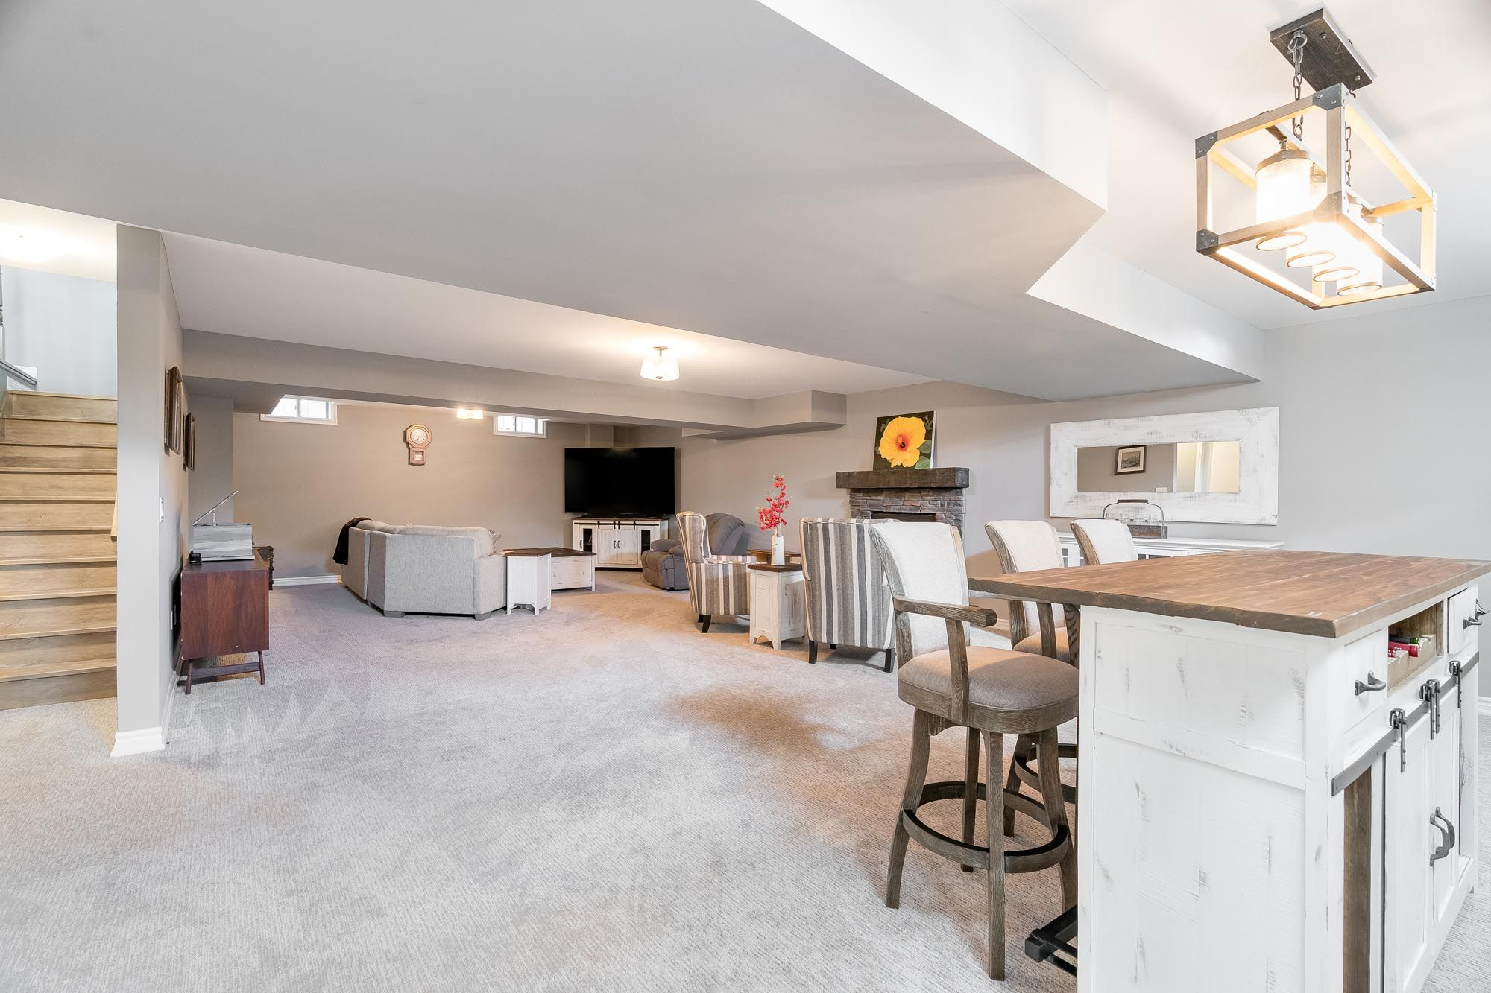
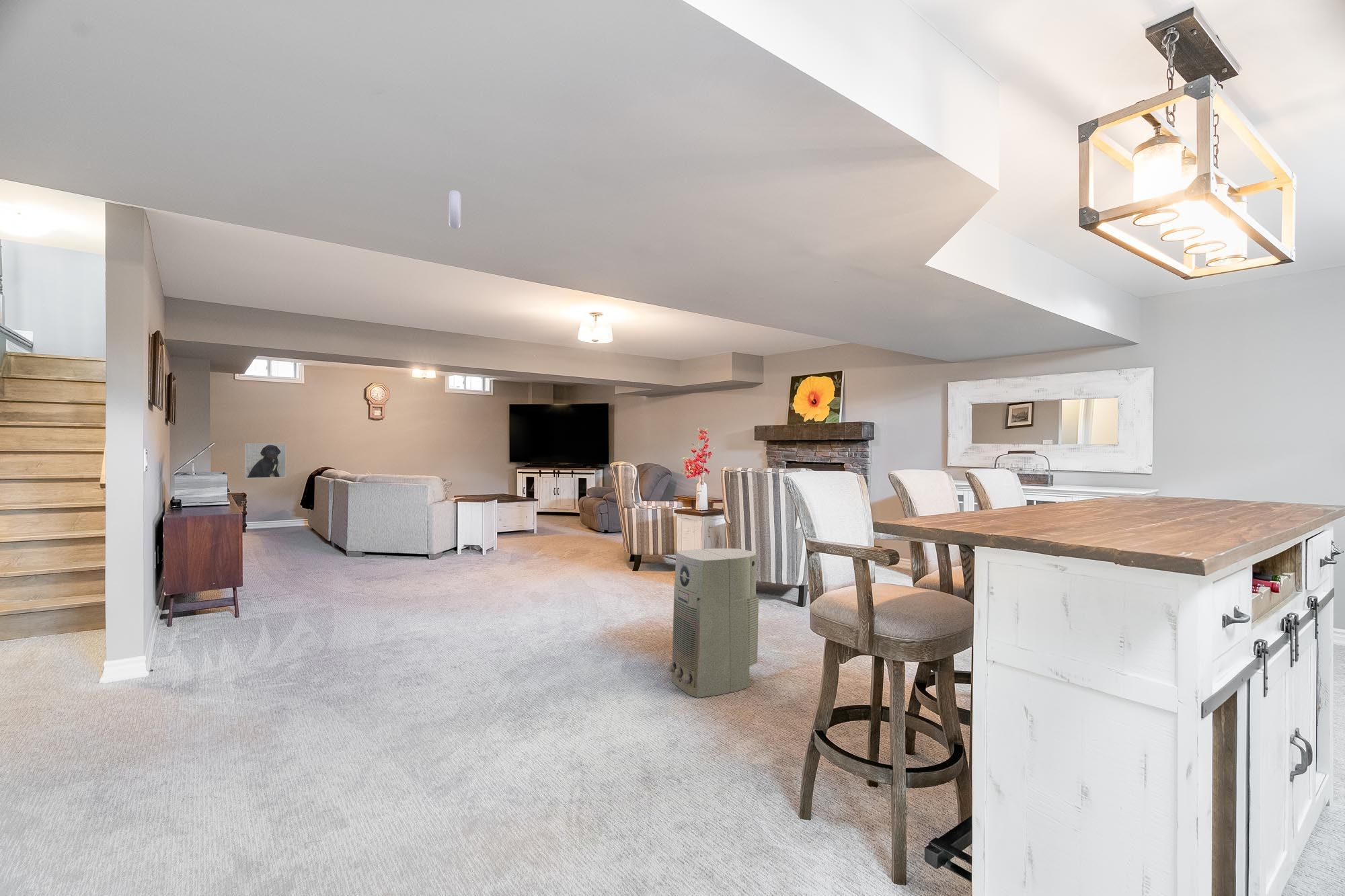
+ air purifier (715, 617)
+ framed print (266, 460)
+ wheel (455, 209)
